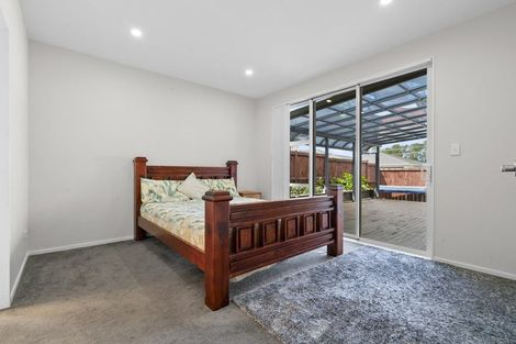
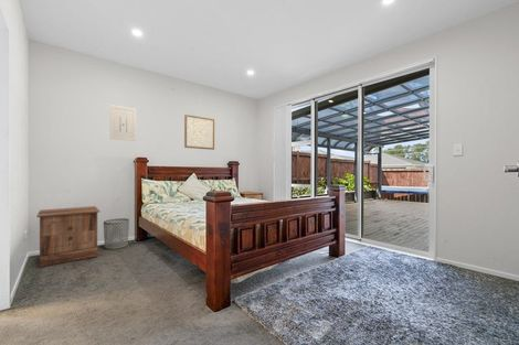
+ nightstand (70, 233)
+ wall art (123, 123)
+ waste bin (116, 233)
+ wall art (201, 131)
